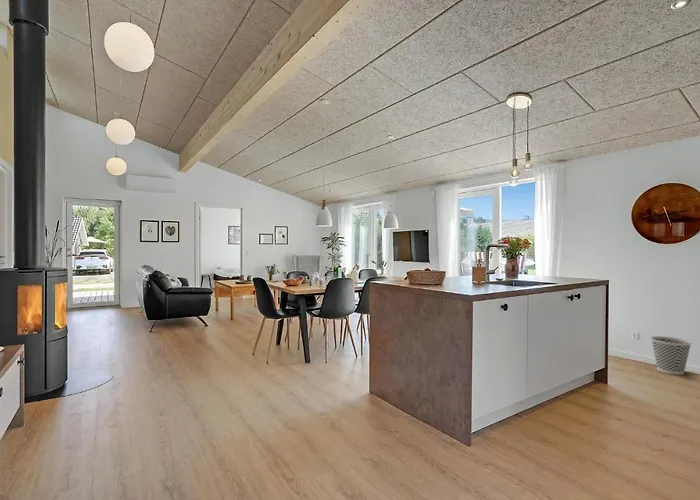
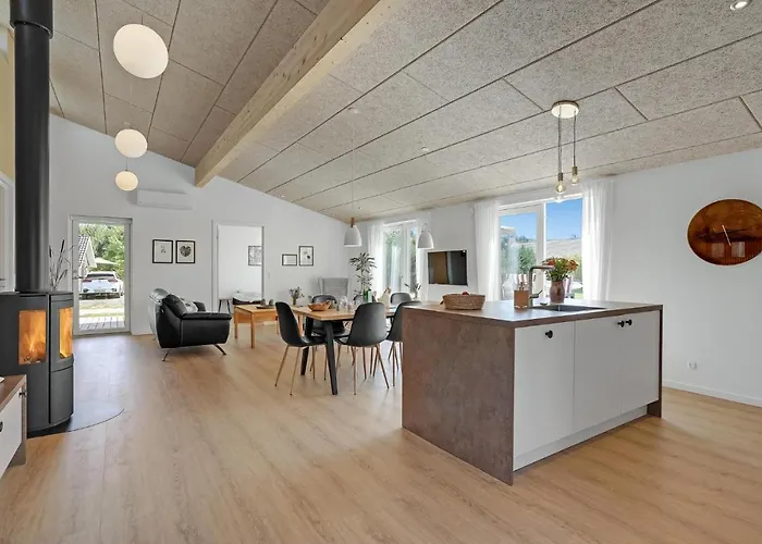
- wastebasket (670, 355)
